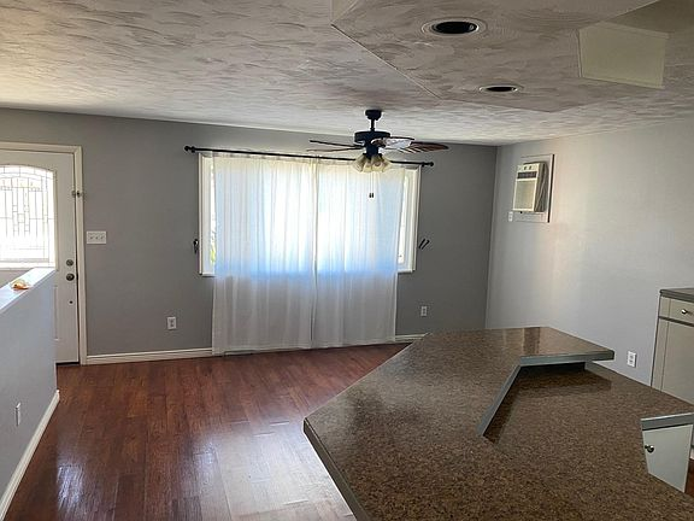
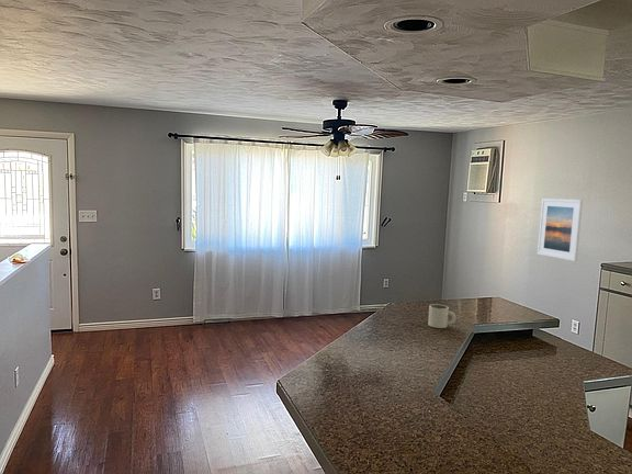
+ mug (442, 316)
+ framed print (558, 228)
